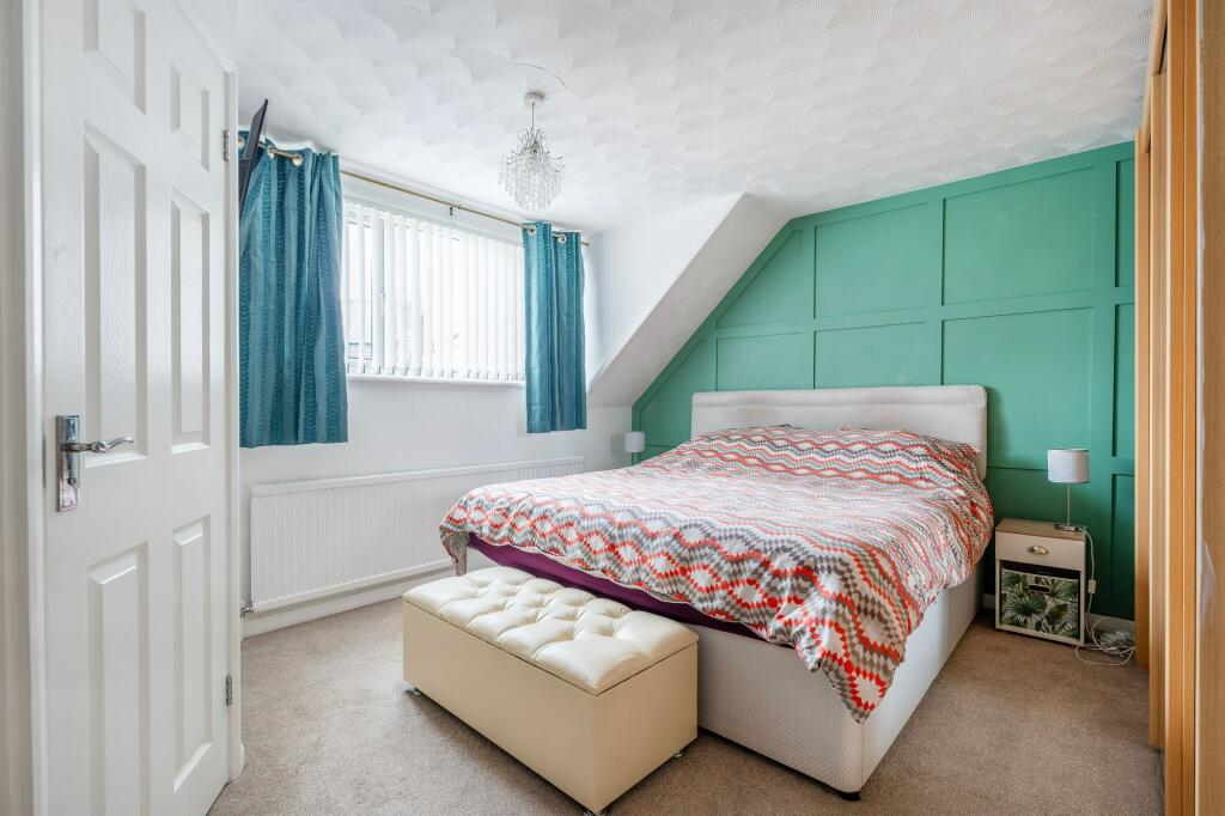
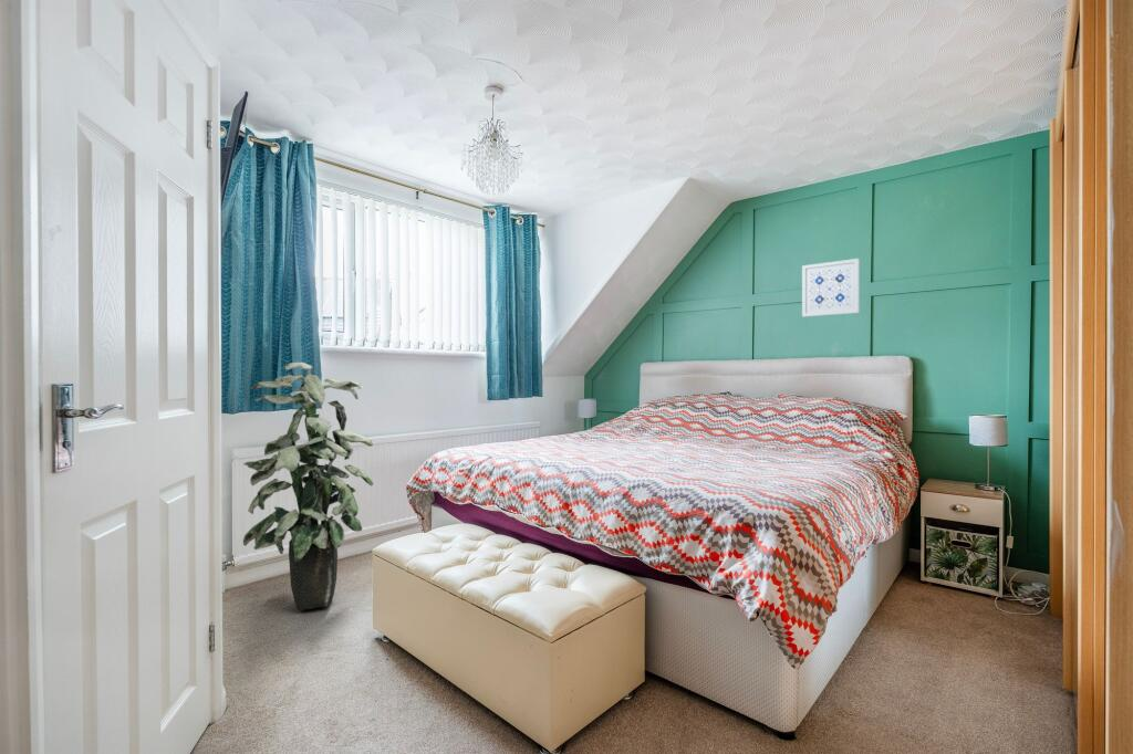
+ indoor plant (306, 482)
+ wall art (830, 289)
